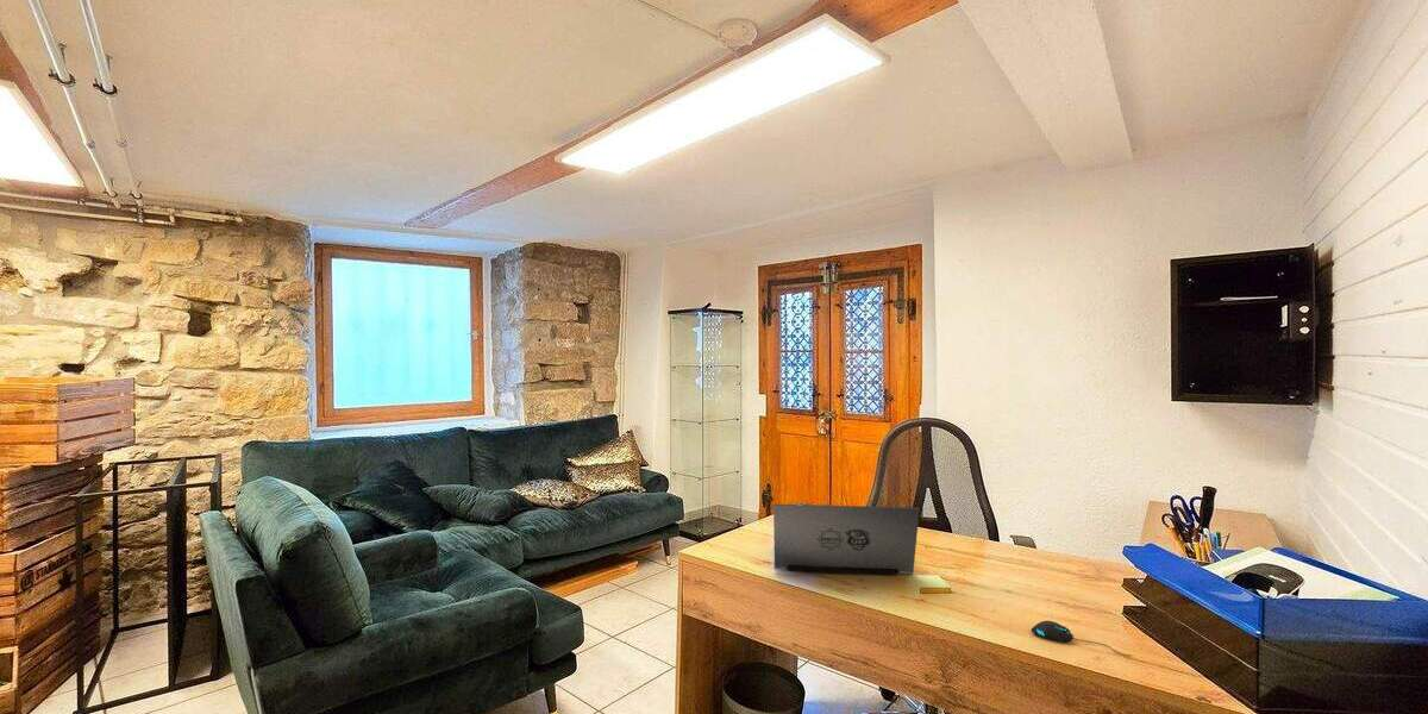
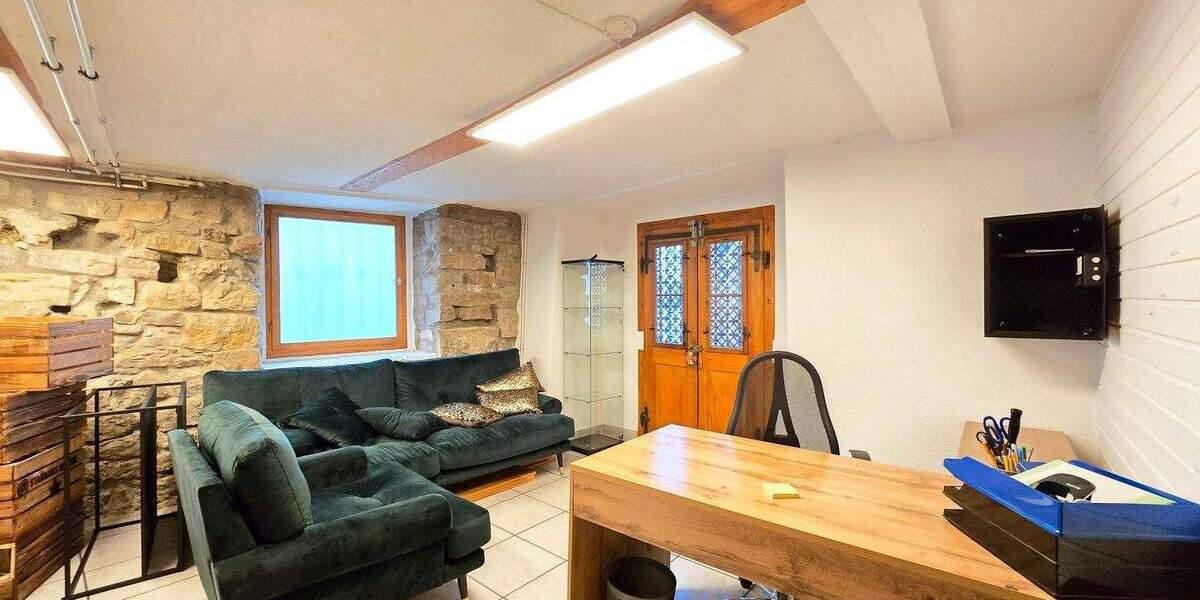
- mouse (1077, 639)
- laptop (840, 528)
